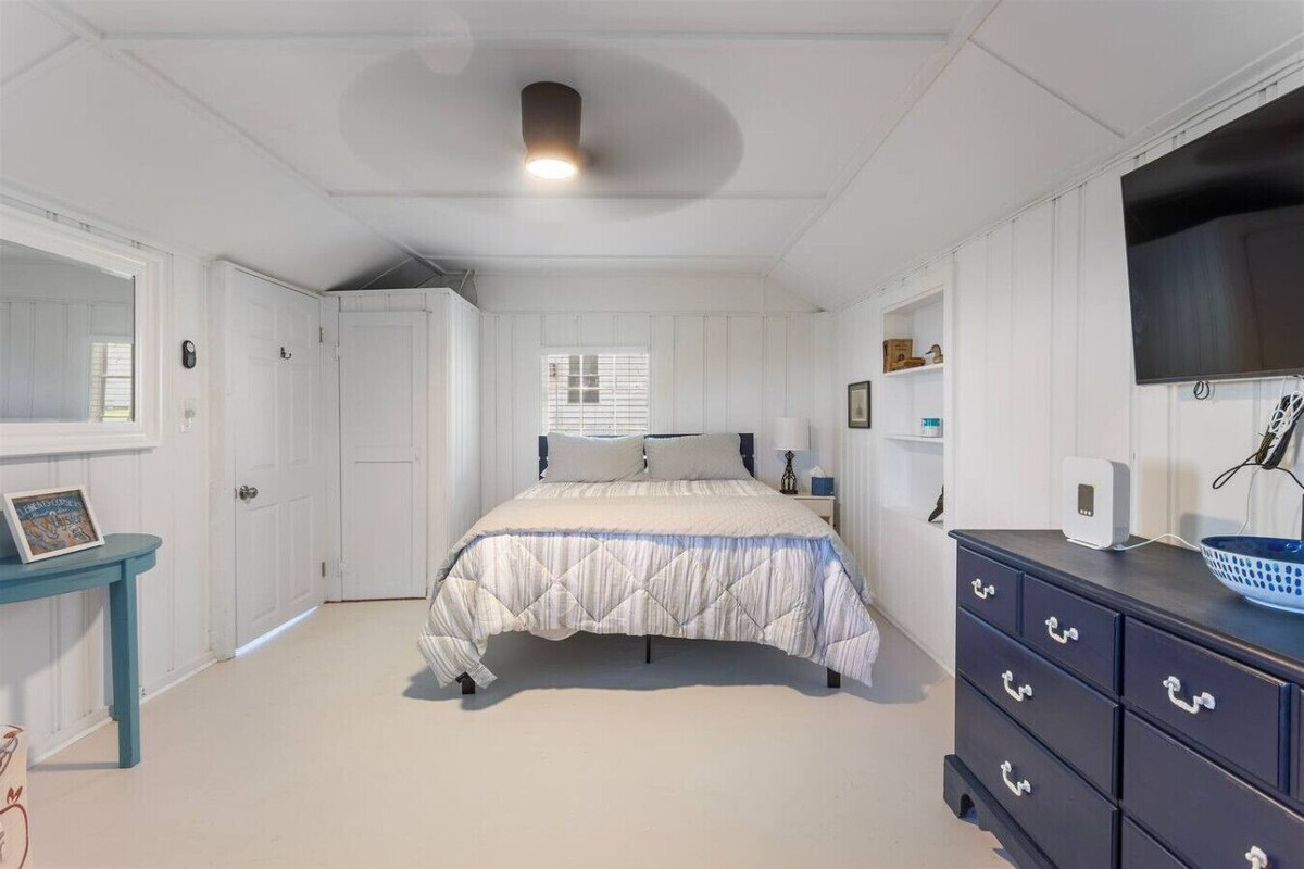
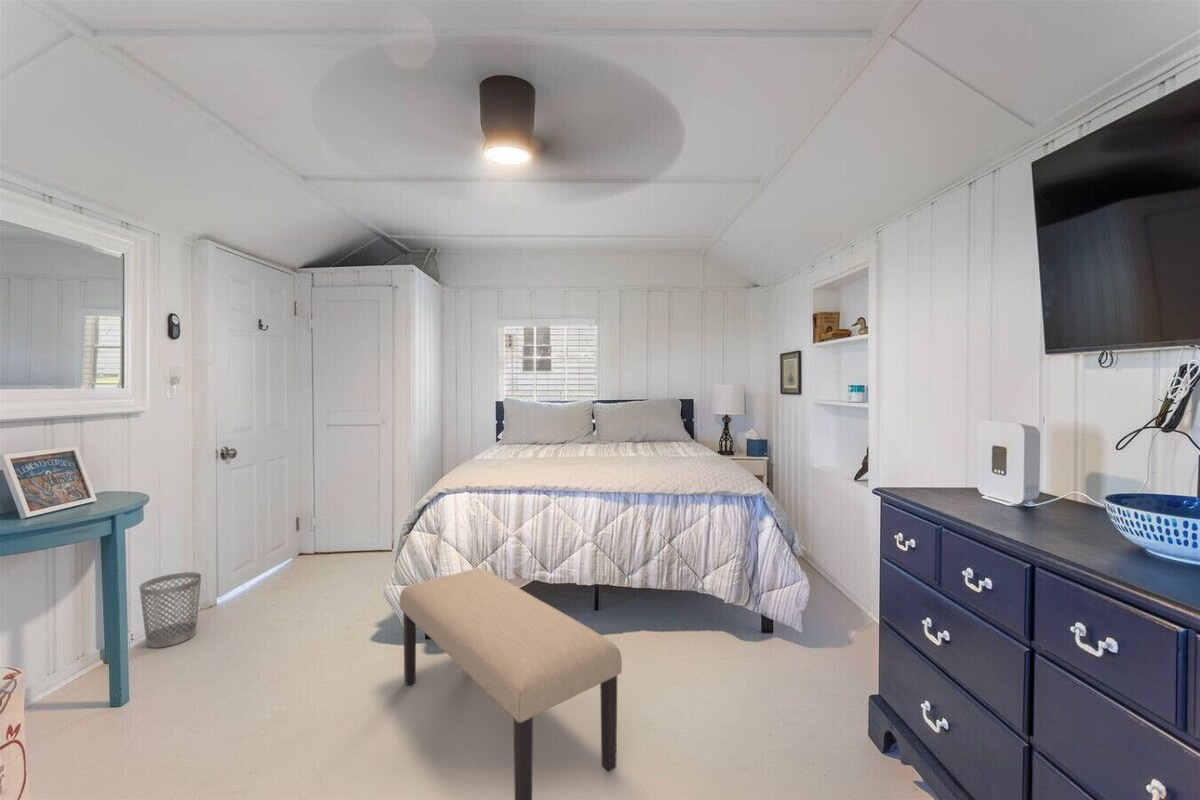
+ wastebasket (171, 609)
+ bench (496, 662)
